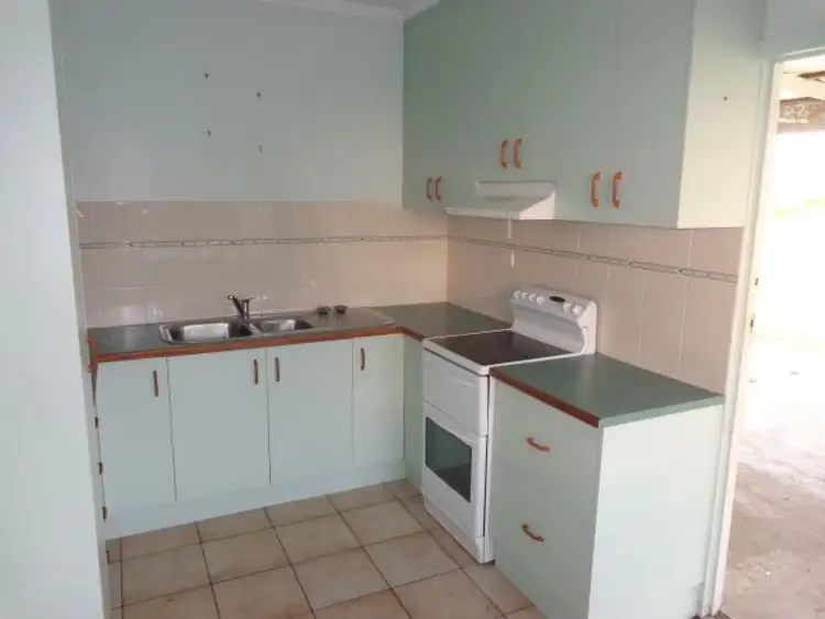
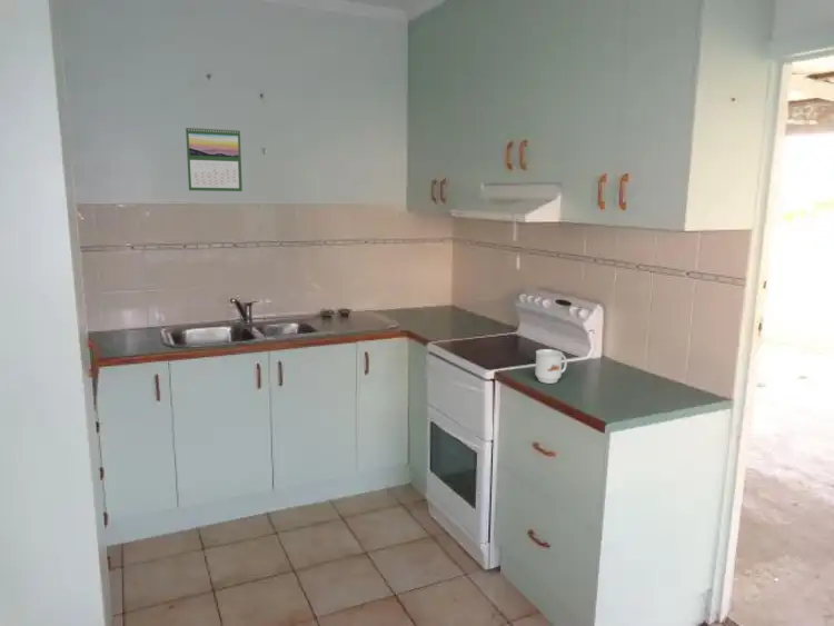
+ calendar (214, 158)
+ mug (552, 366)
